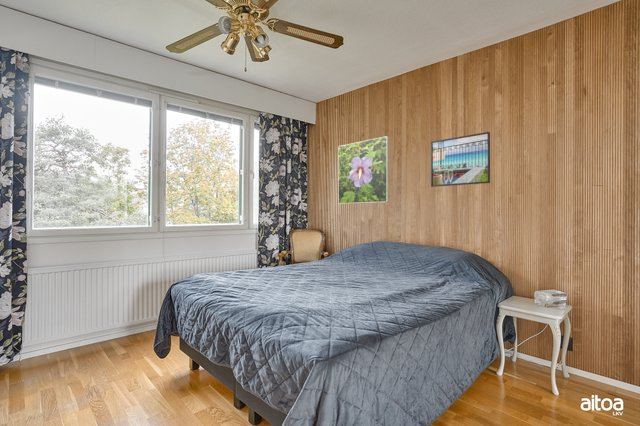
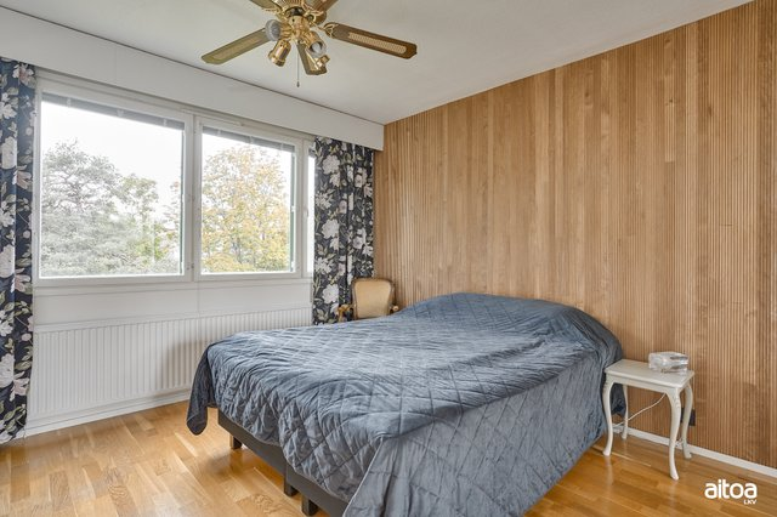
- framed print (458, 161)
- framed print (361, 172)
